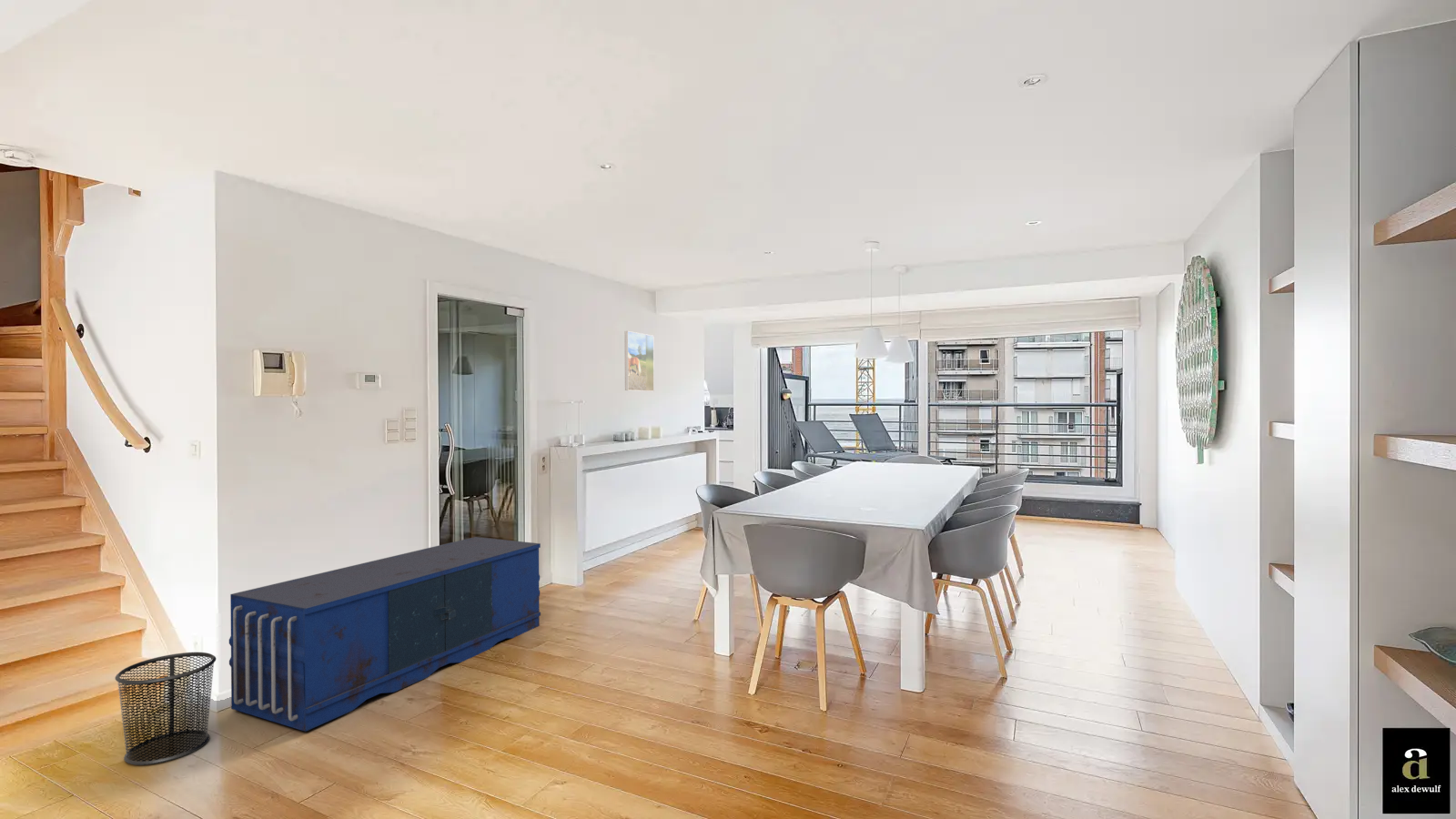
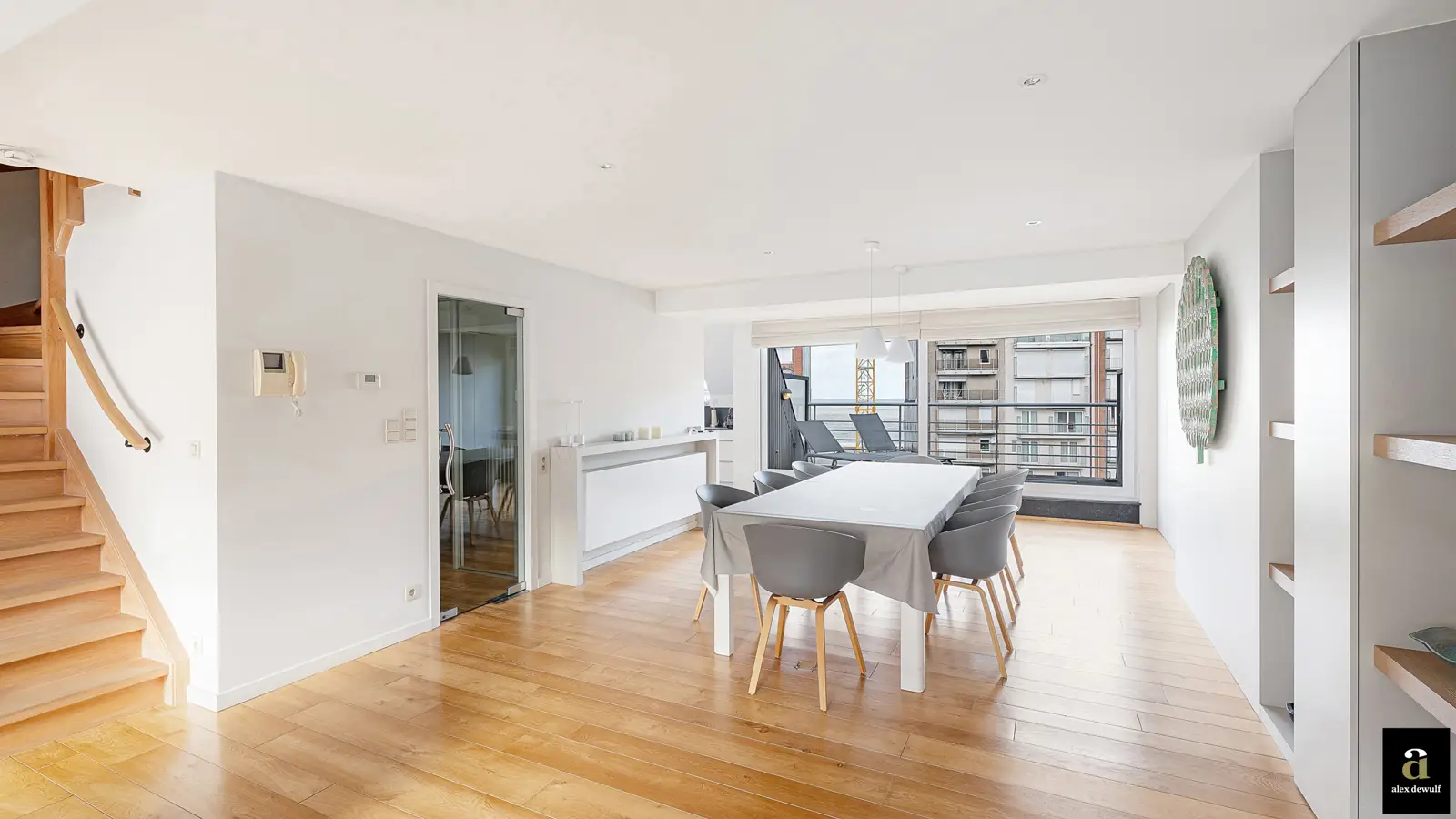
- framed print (640, 361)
- waste bin (167, 706)
- shipping container (410, 613)
